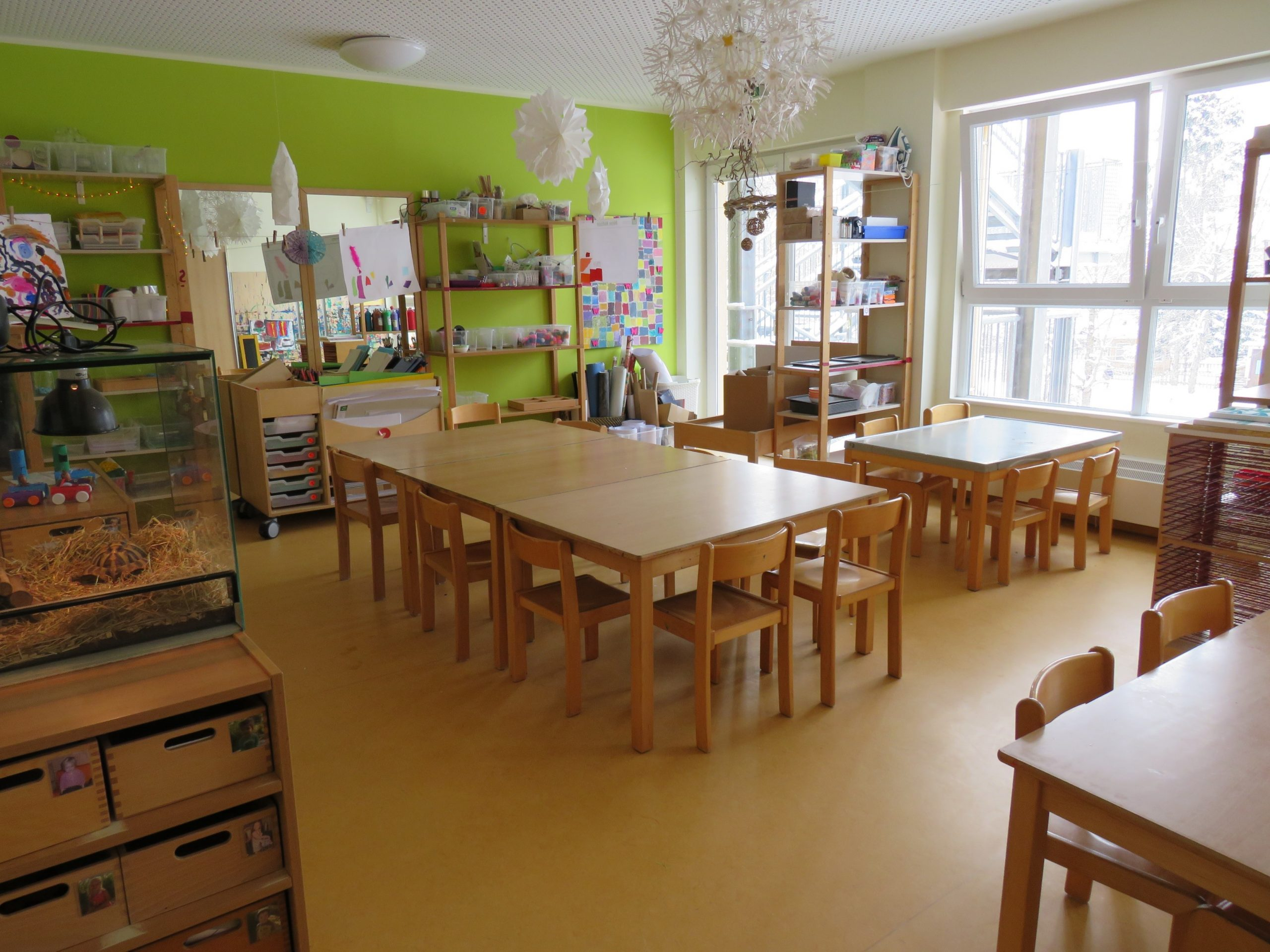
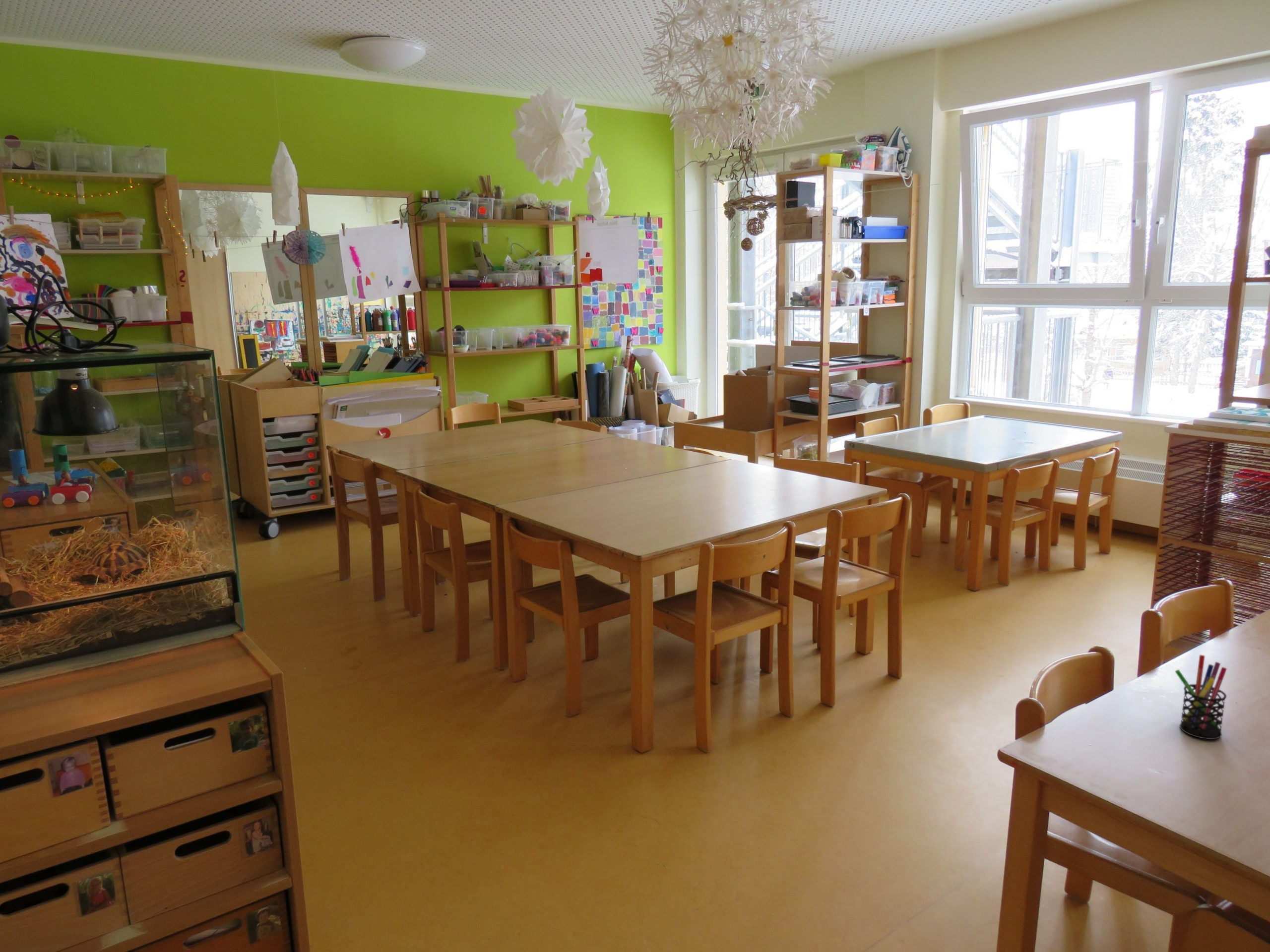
+ pen holder (1199, 695)
